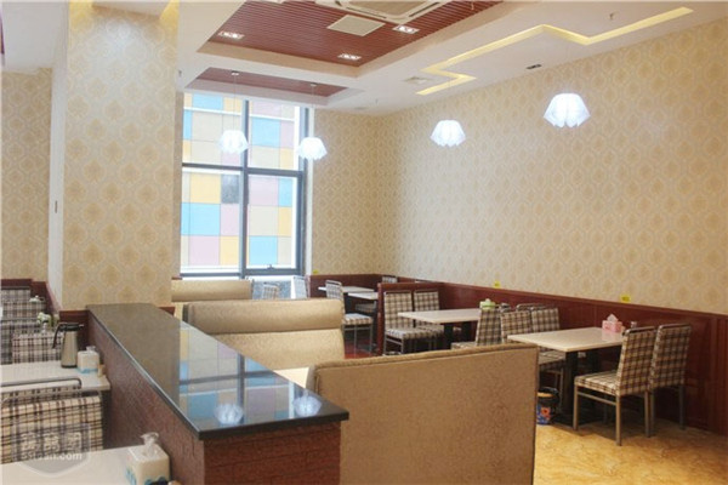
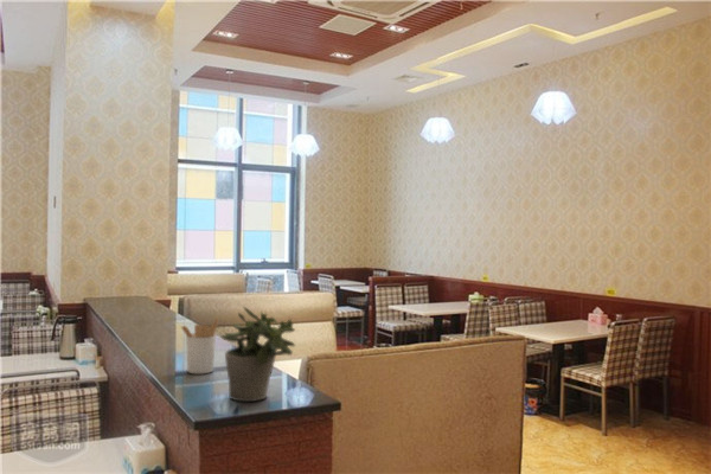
+ utensil holder (201, 345)
+ potted plant (262, 352)
